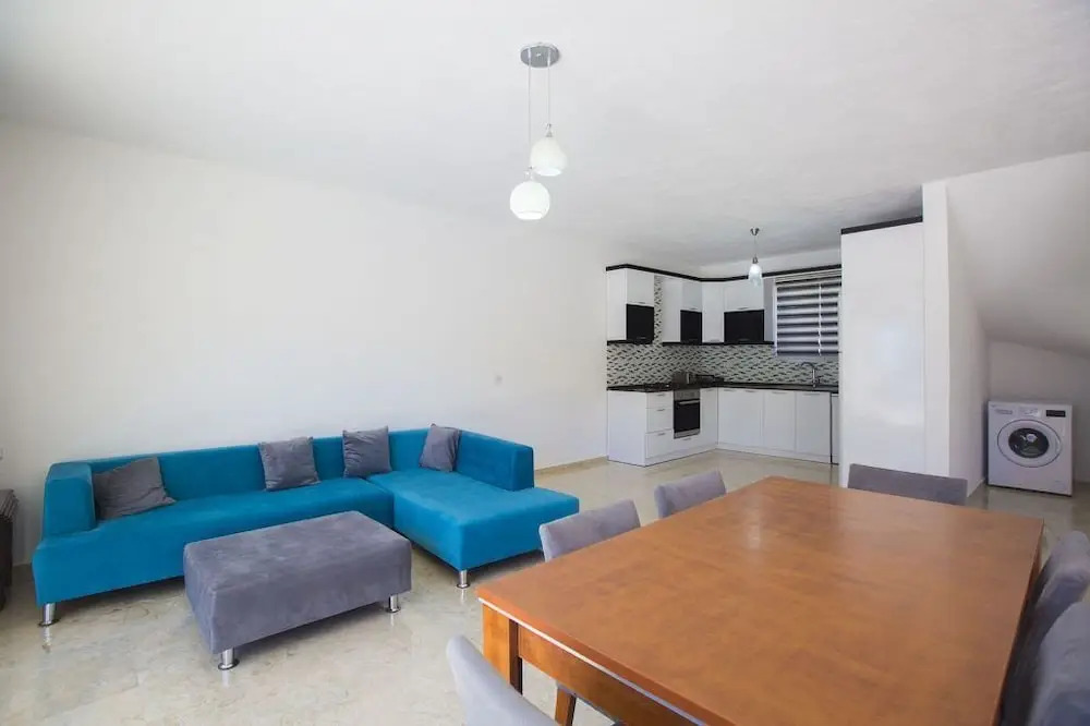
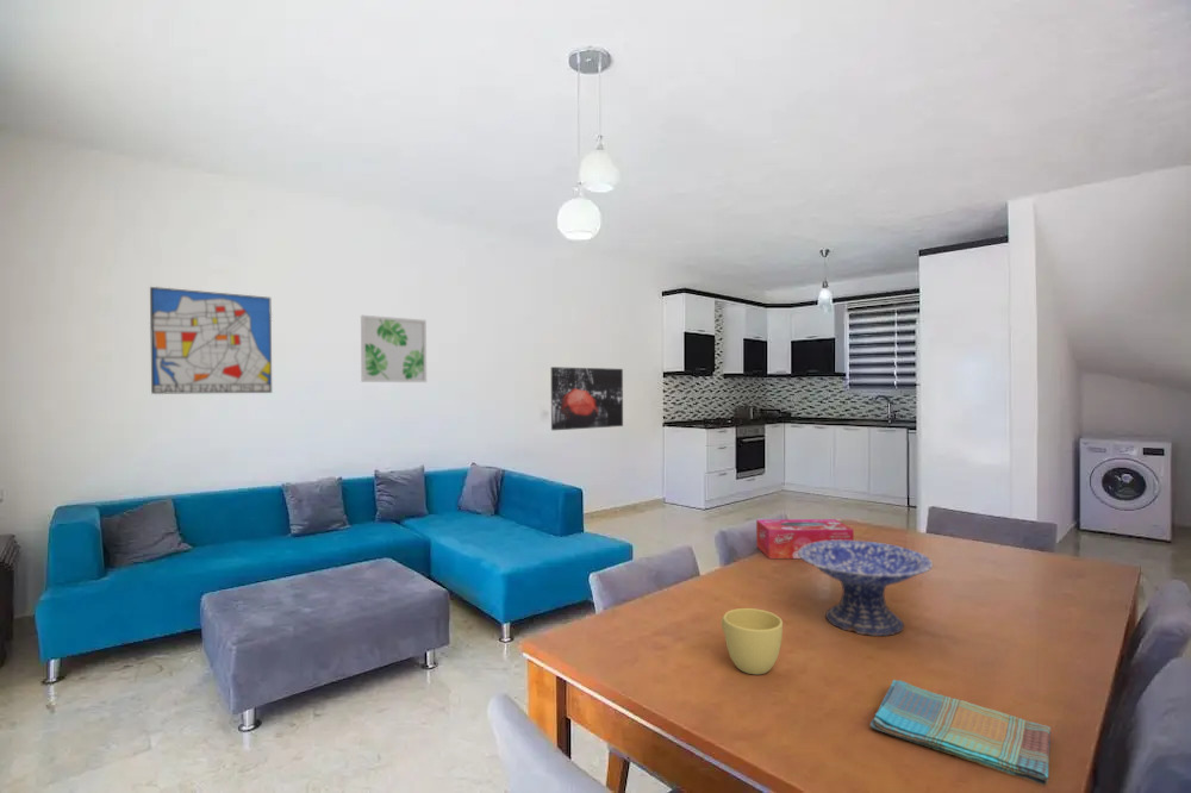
+ cup (747, 639)
+ dish towel (959, 724)
+ wall art (394, 350)
+ tissue box (803, 538)
+ wall art (214, 343)
+ wall art (588, 398)
+ decorative bowl (862, 587)
